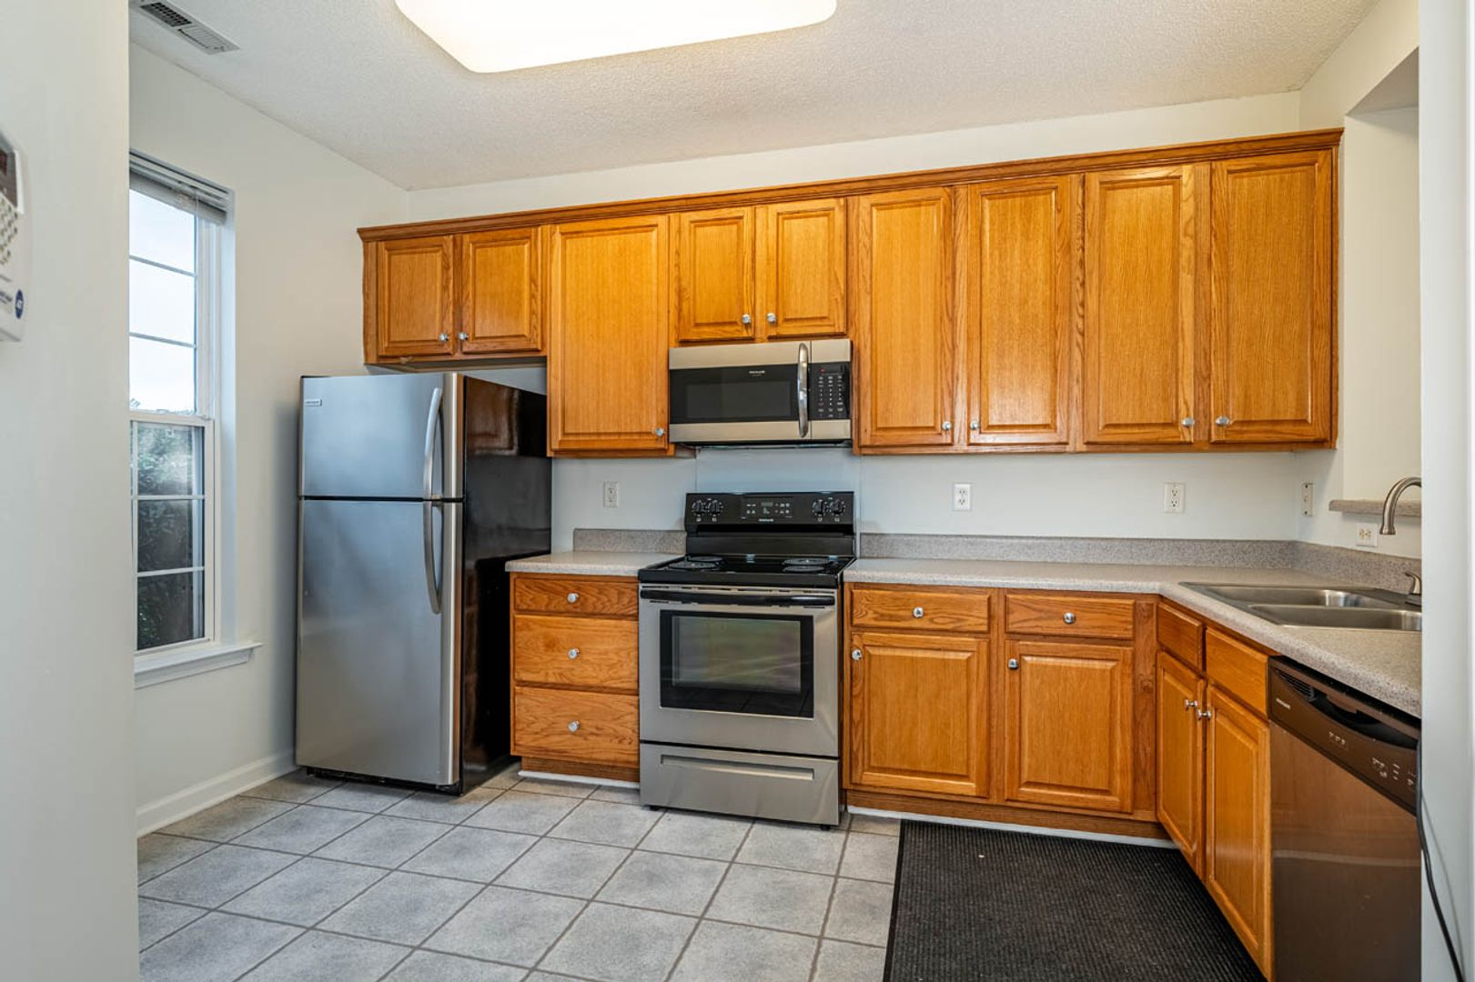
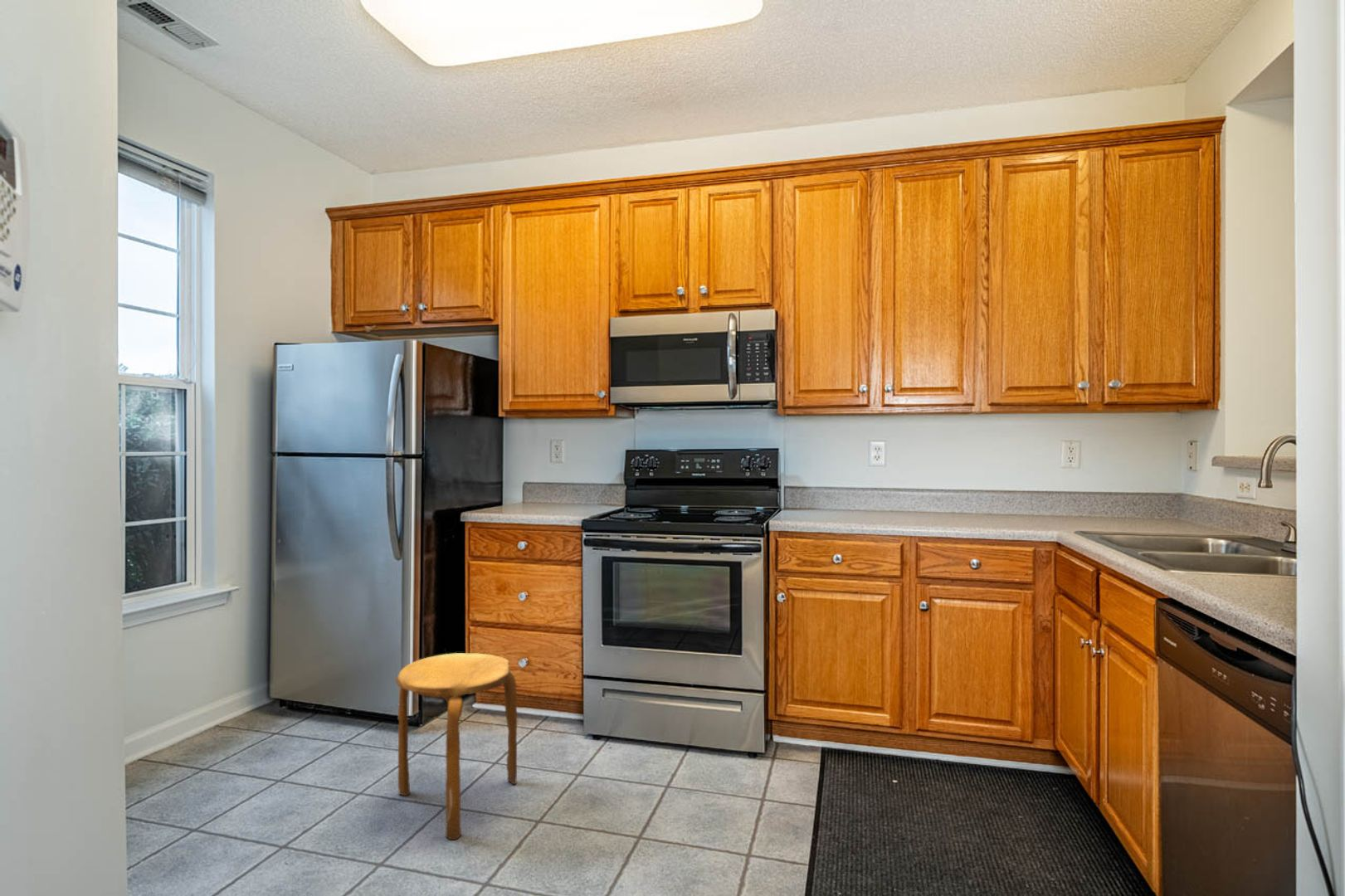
+ stool (459, 733)
